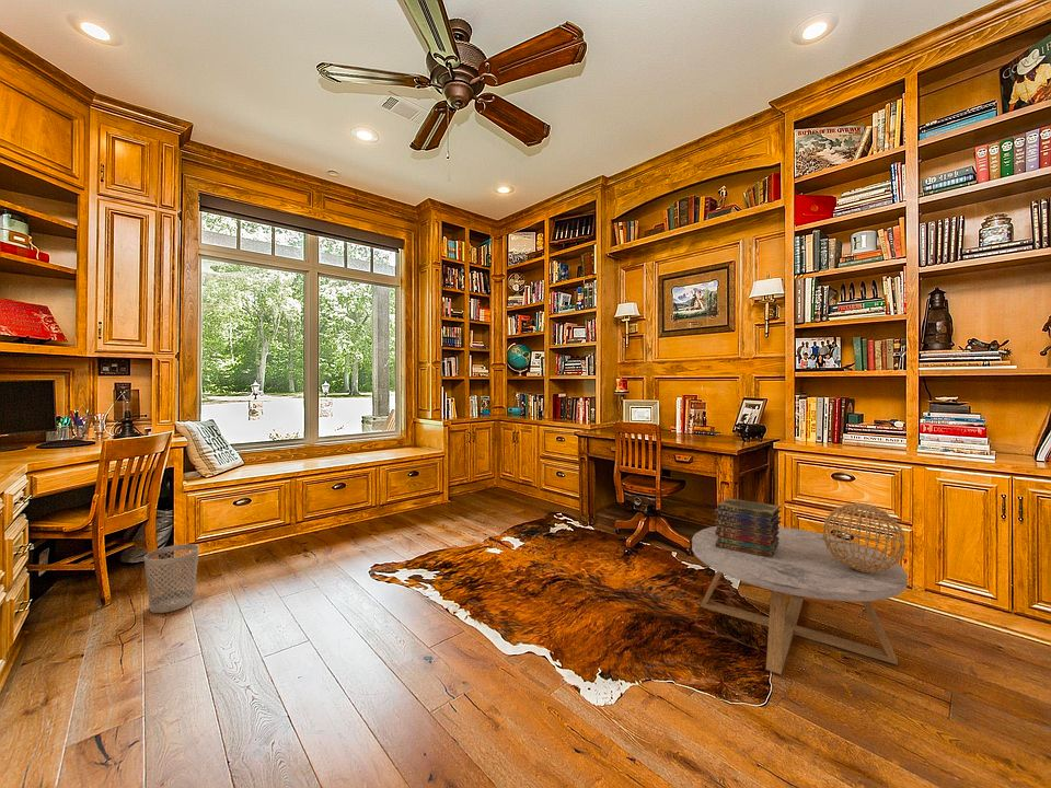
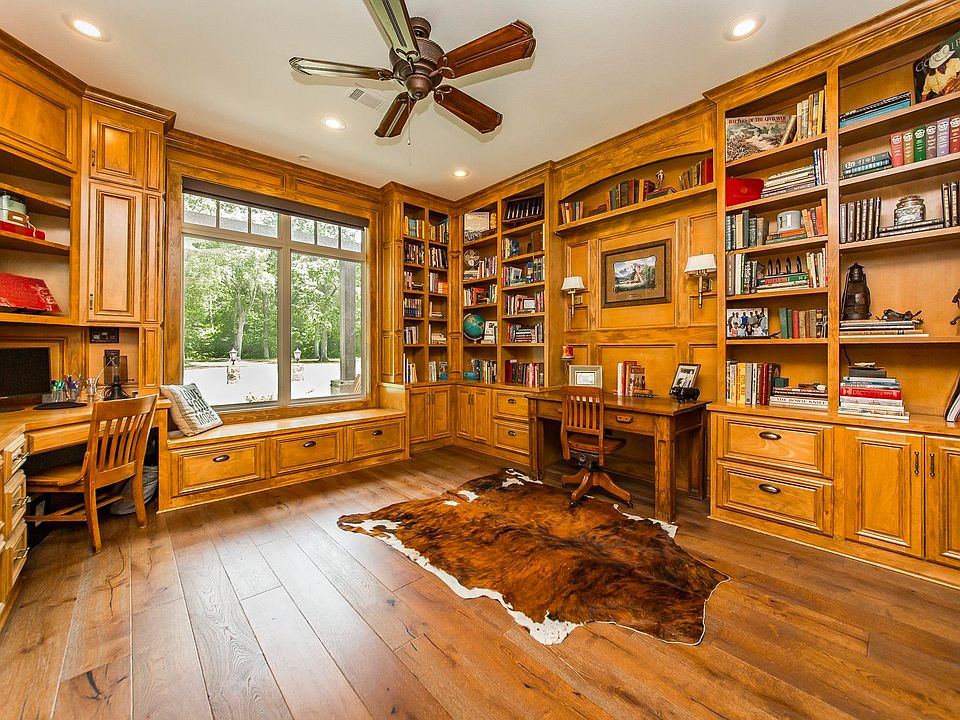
- coffee table (787, 590)
- lantern (862, 536)
- wastebasket (172, 578)
- book stack (748, 525)
